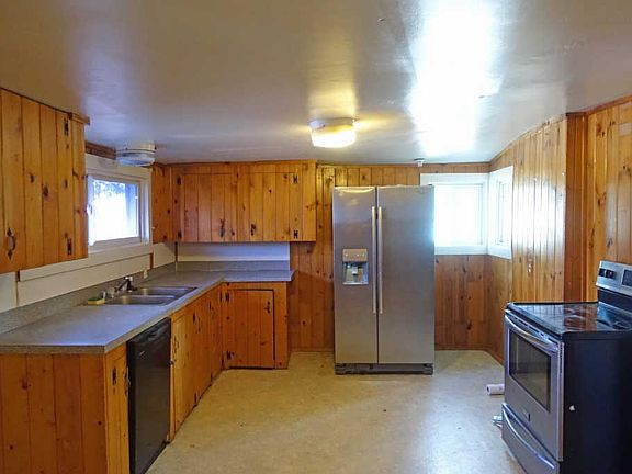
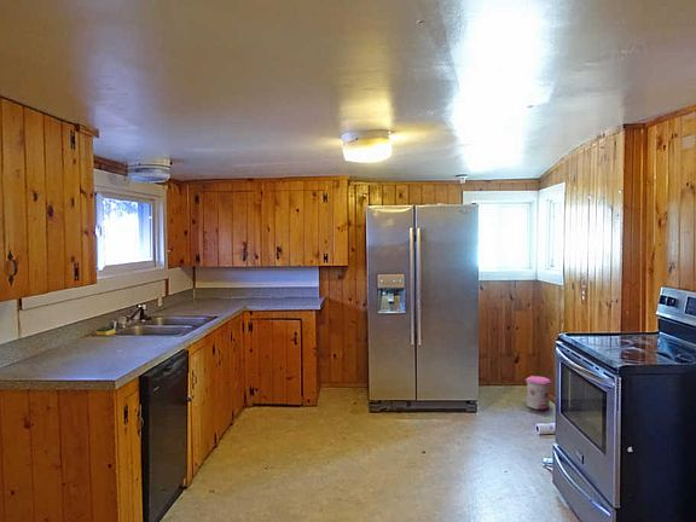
+ trash can (538, 392)
